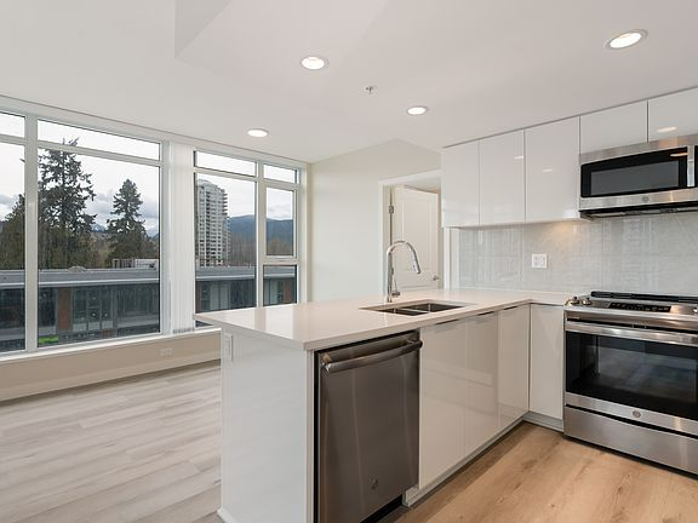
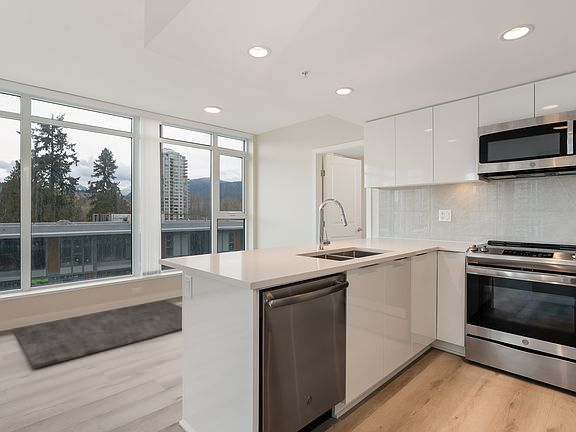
+ rug (117, 324)
